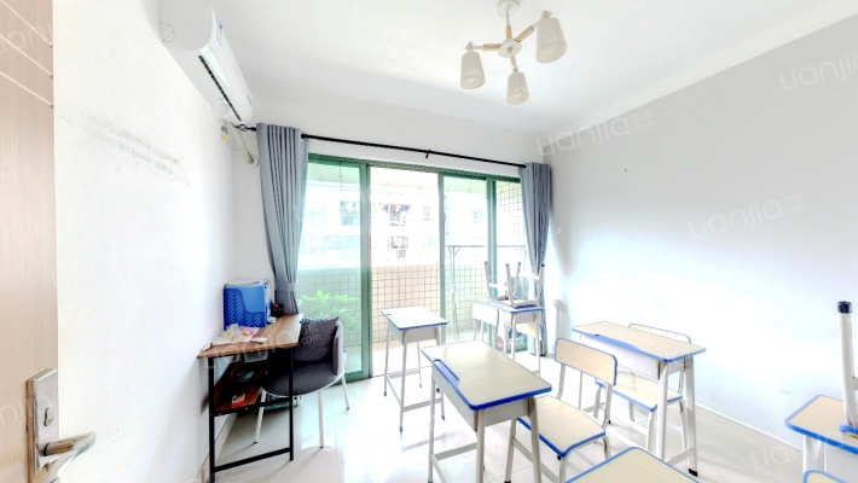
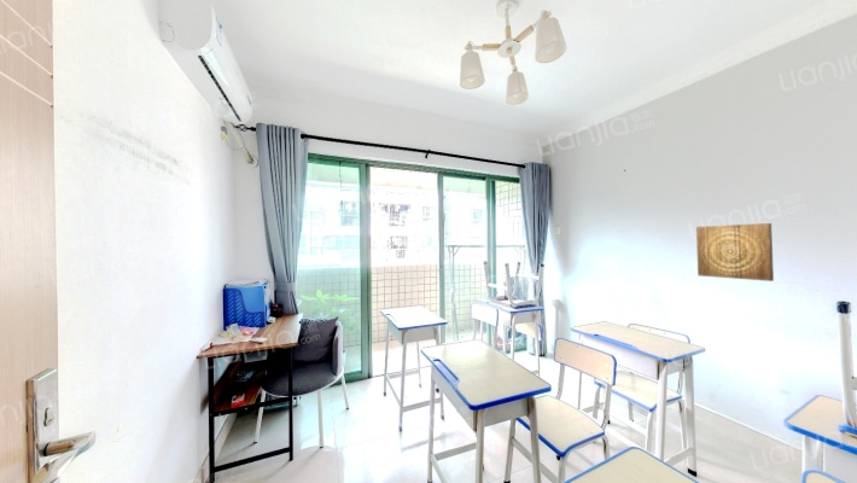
+ wall art (731, 251)
